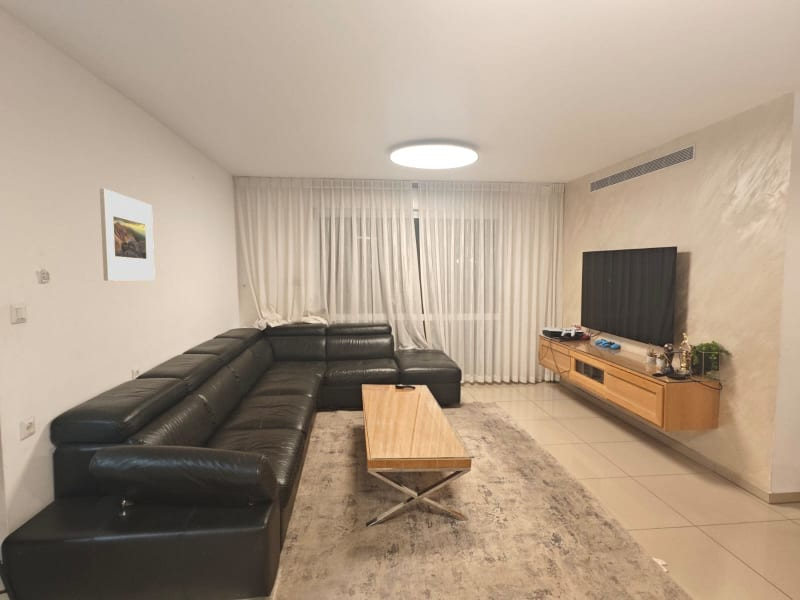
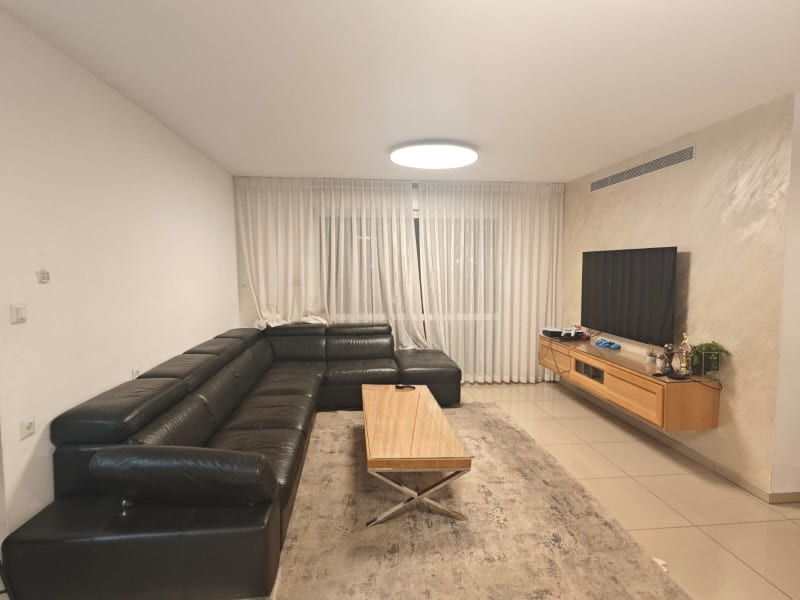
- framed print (130, 239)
